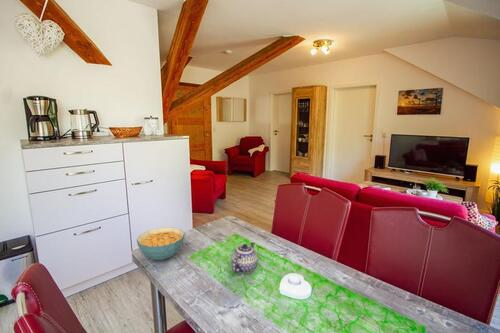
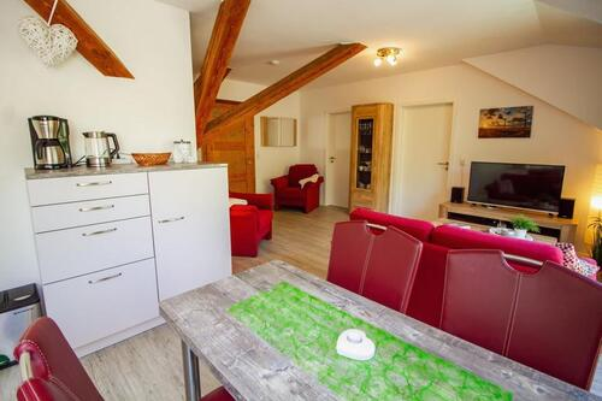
- cereal bowl (161, 246)
- teapot (244, 256)
